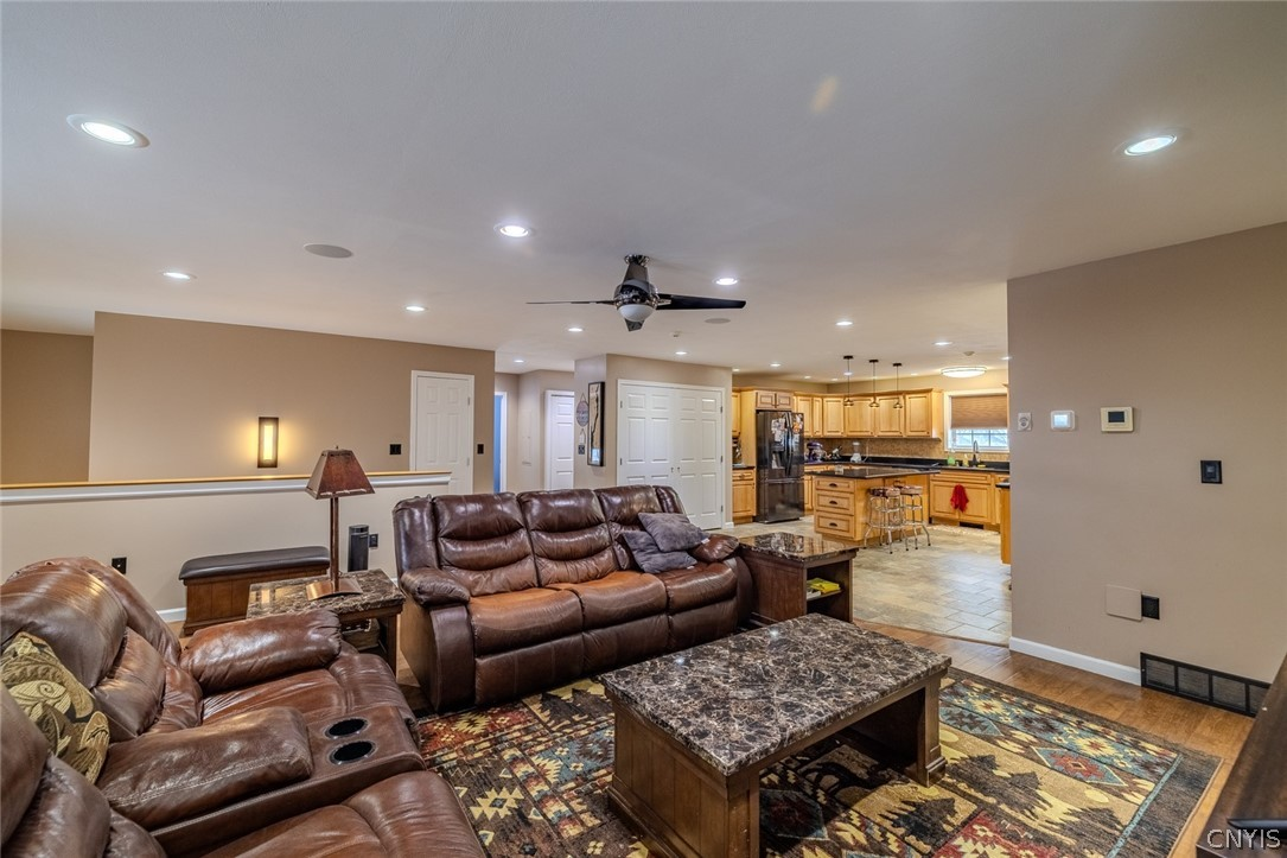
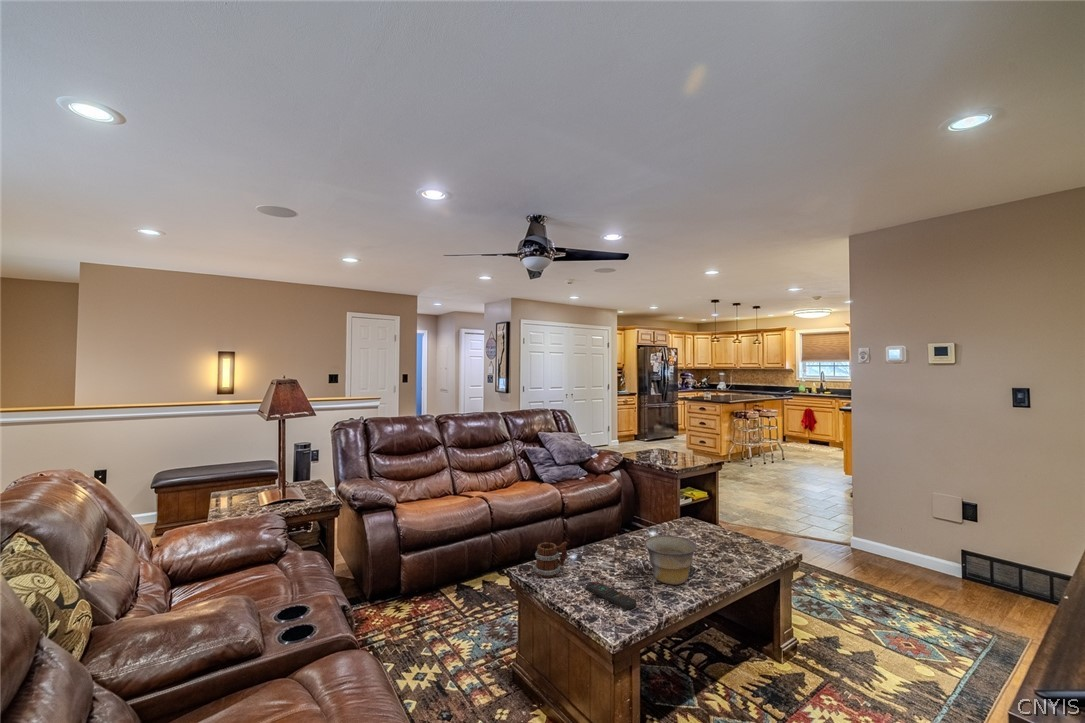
+ bowl (670, 560)
+ remote control (610, 594)
+ mug (550, 557)
